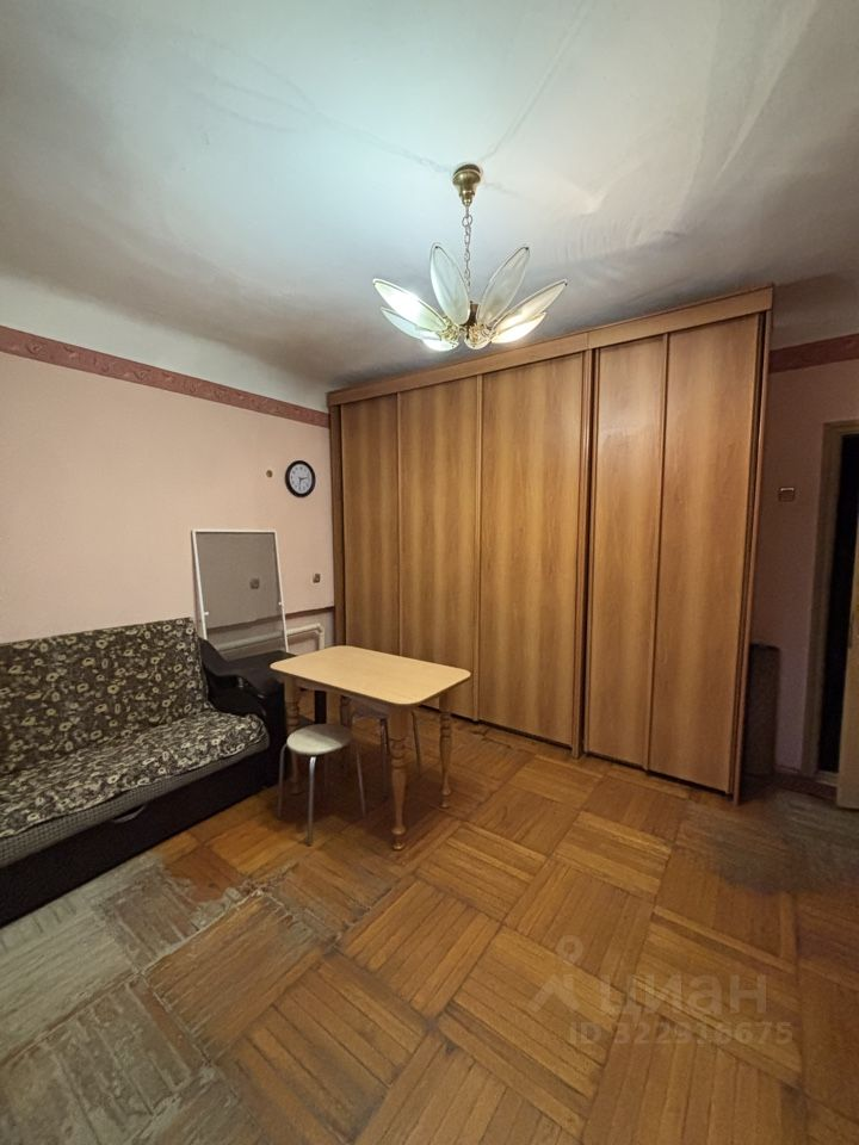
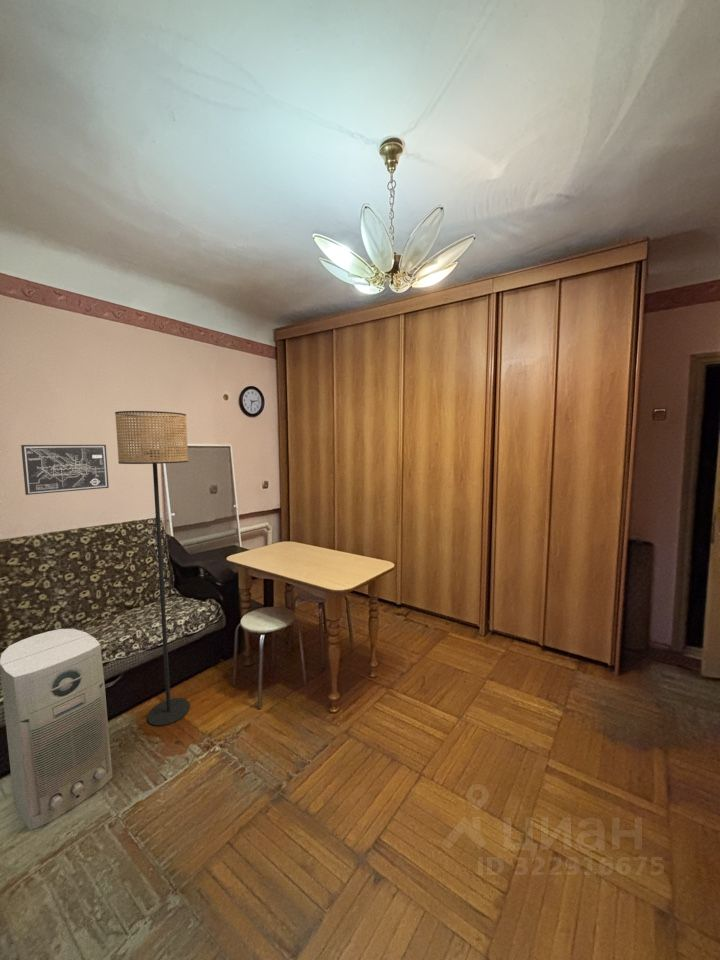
+ wall art (68, 468)
+ floor lamp (160, 568)
+ air purifier (54, 716)
